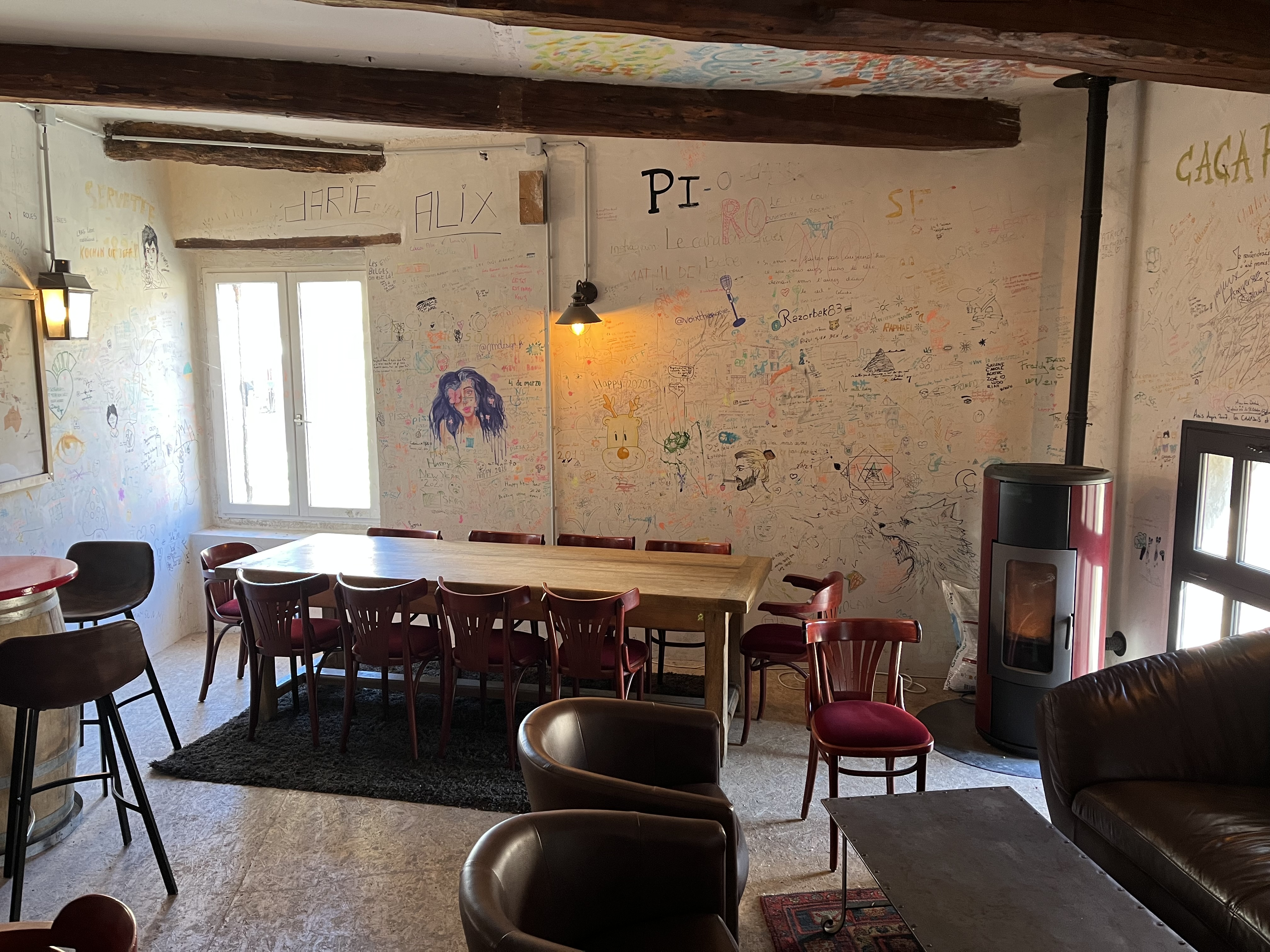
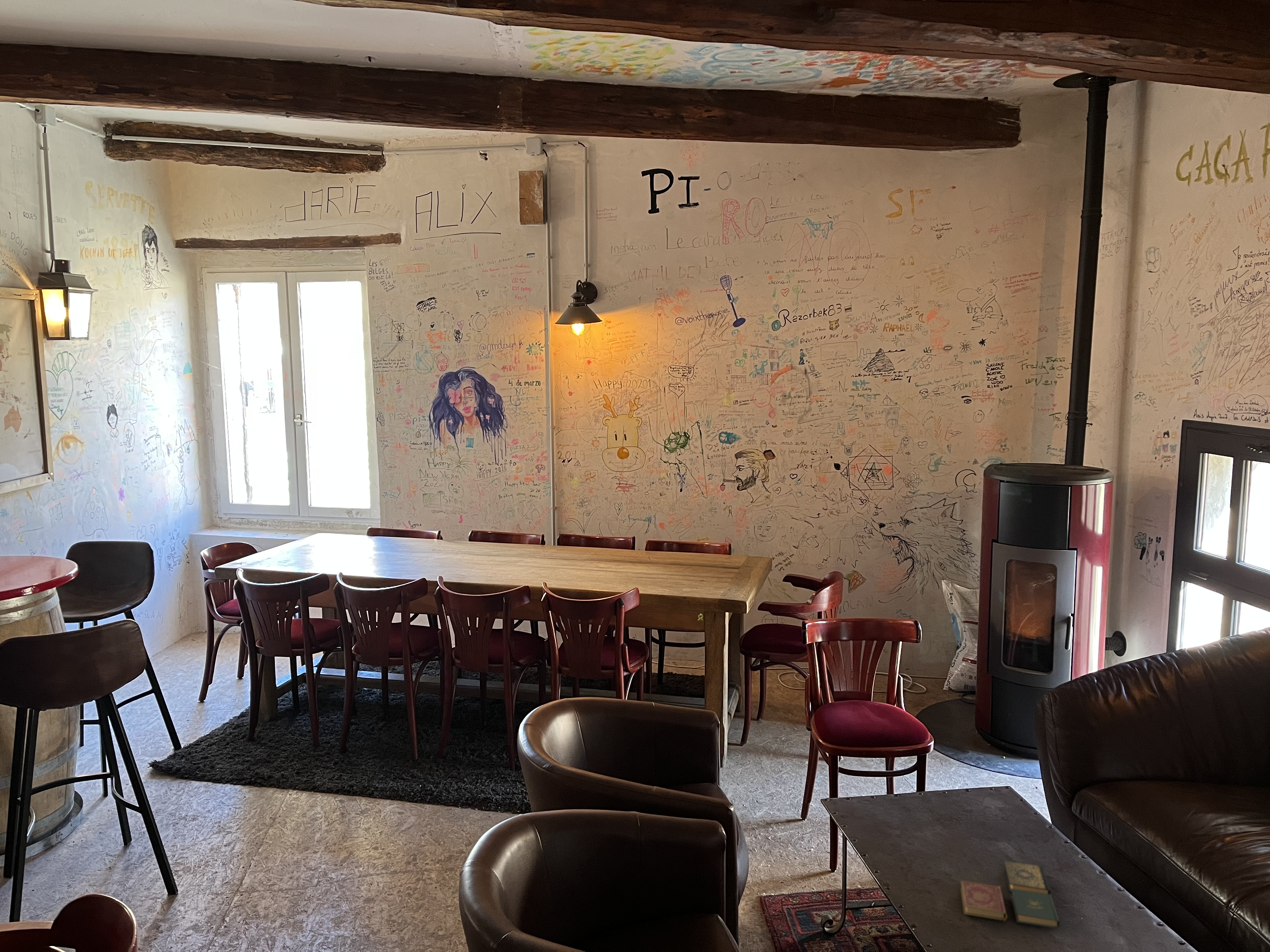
+ book (1008, 888)
